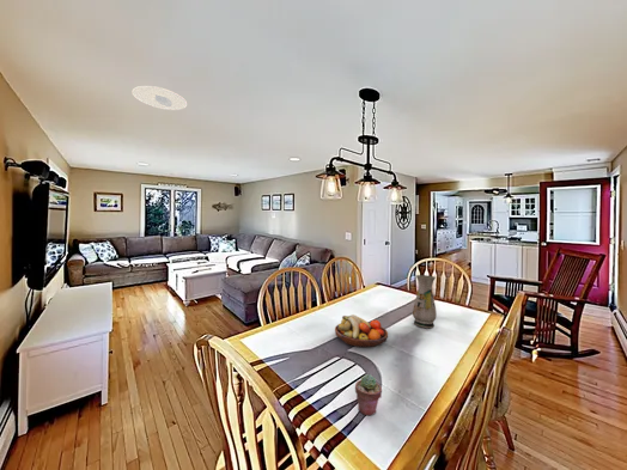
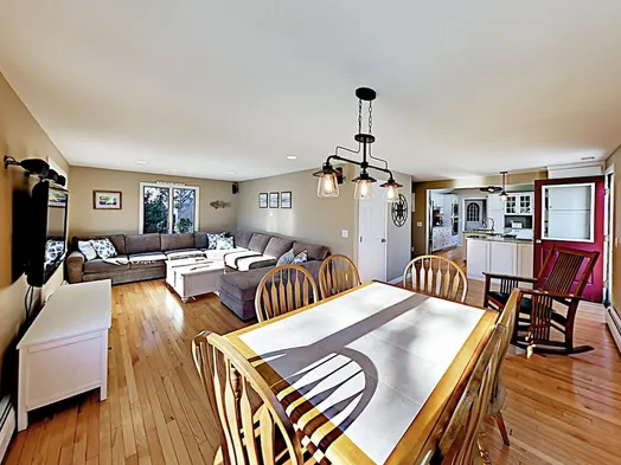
- potted succulent (367, 392)
- fruit bowl (360, 328)
- recessed light (160, 96)
- vase (424, 300)
